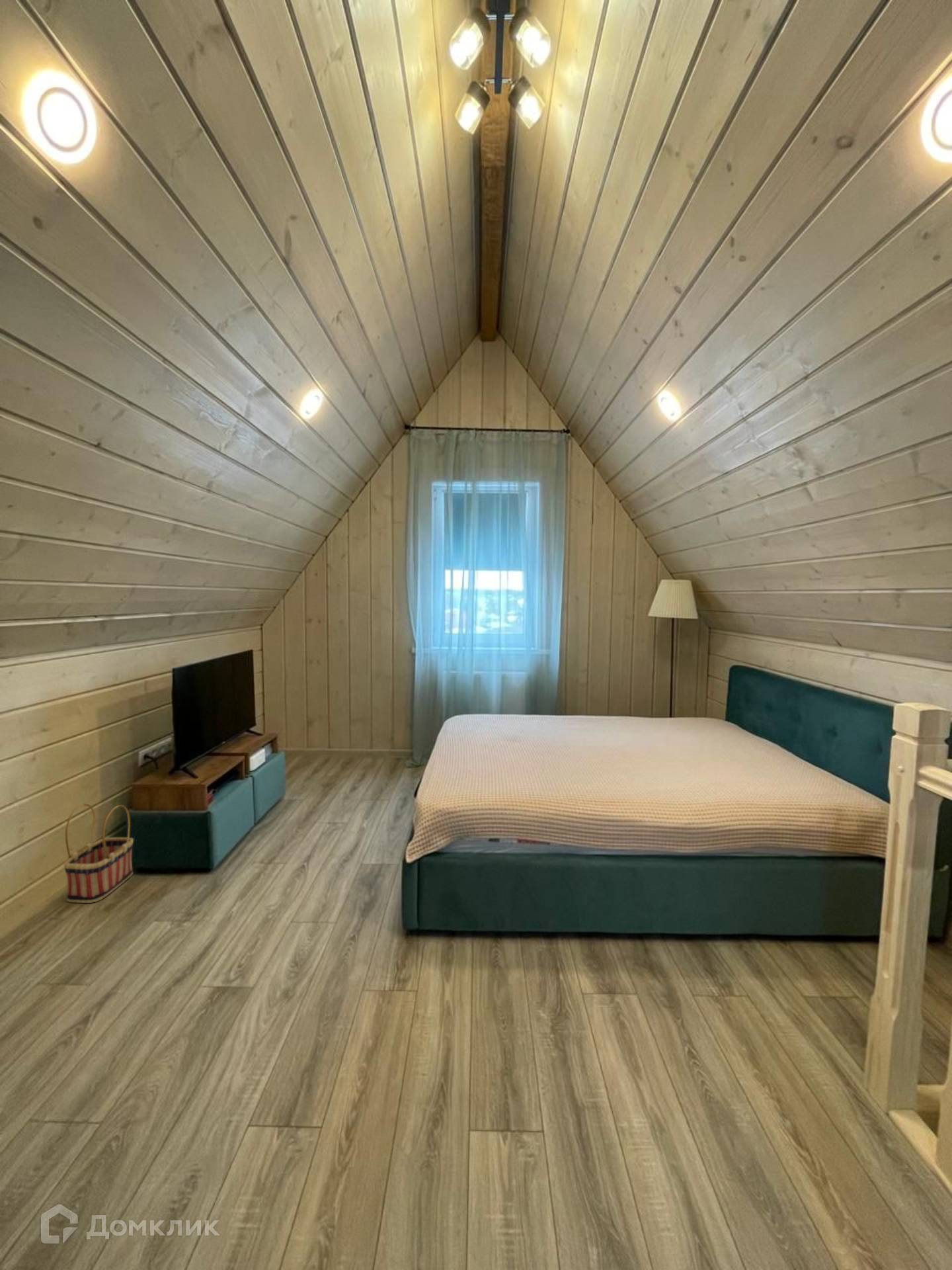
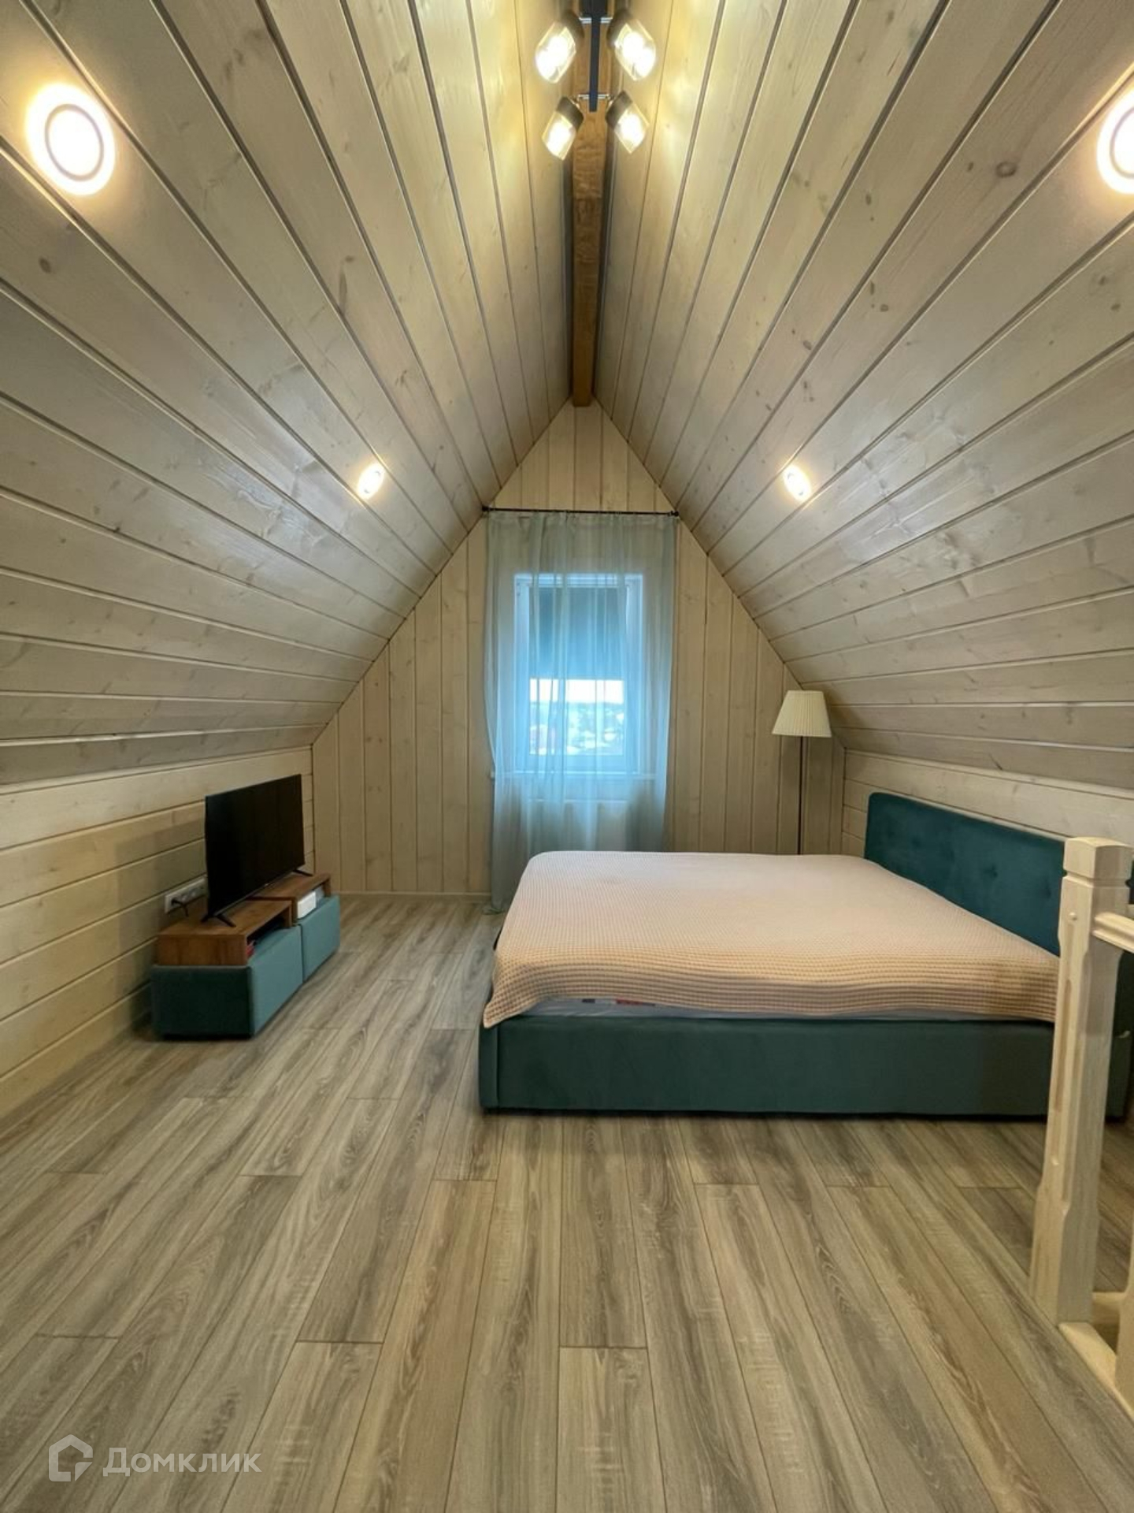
- basket (100, 846)
